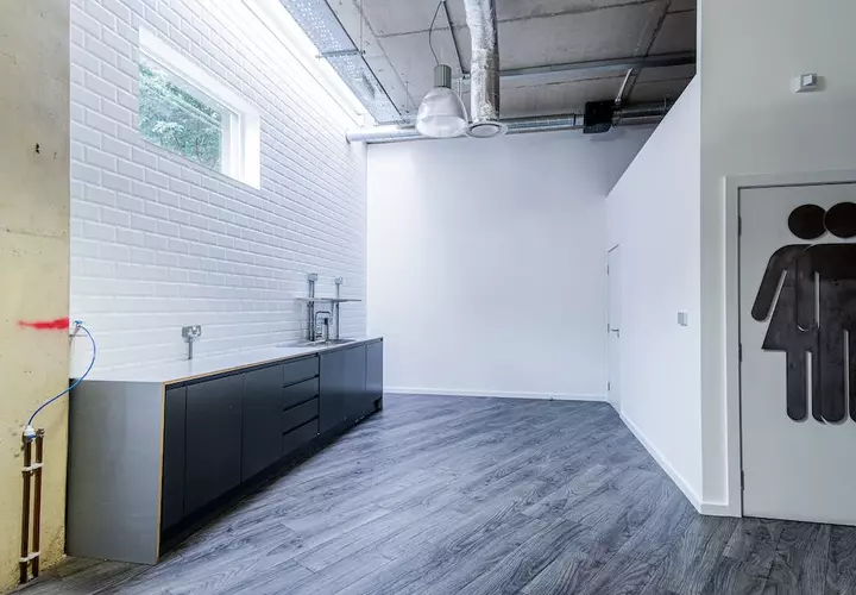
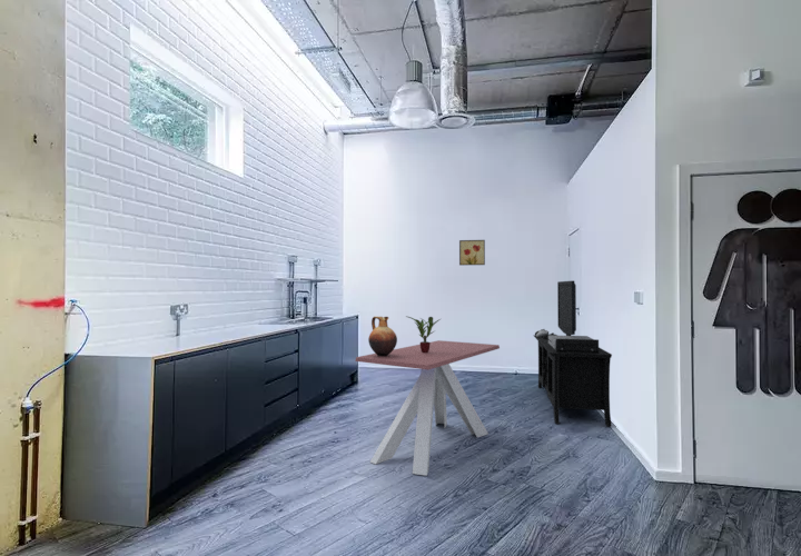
+ wall art (472, 252)
+ dining table (434, 398)
+ media console (565, 341)
+ ceramic pitcher (383, 336)
+ potted plant (422, 334)
